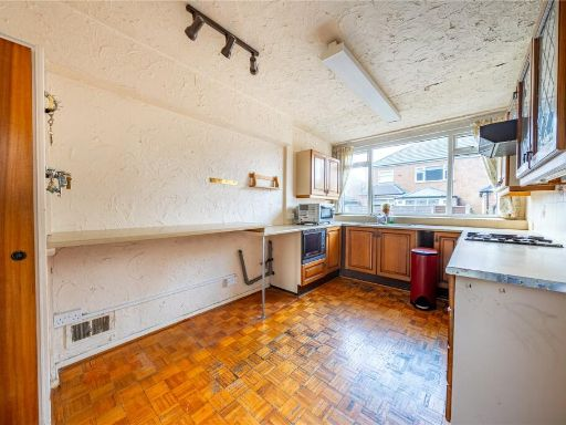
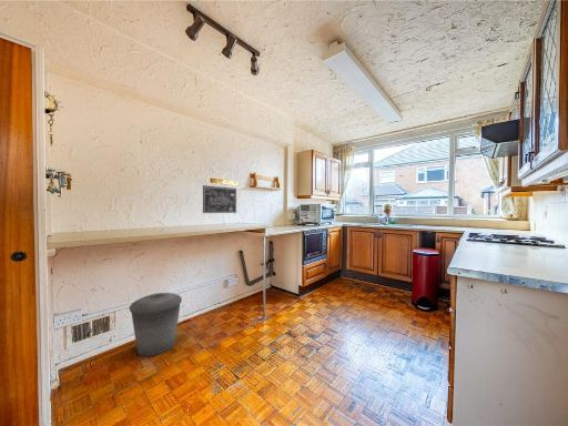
+ wall art (220, 200)
+ trash can (156, 320)
